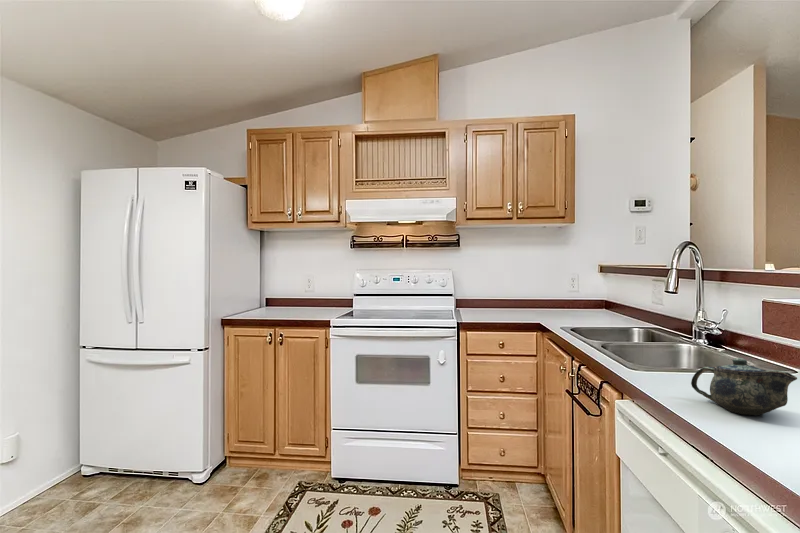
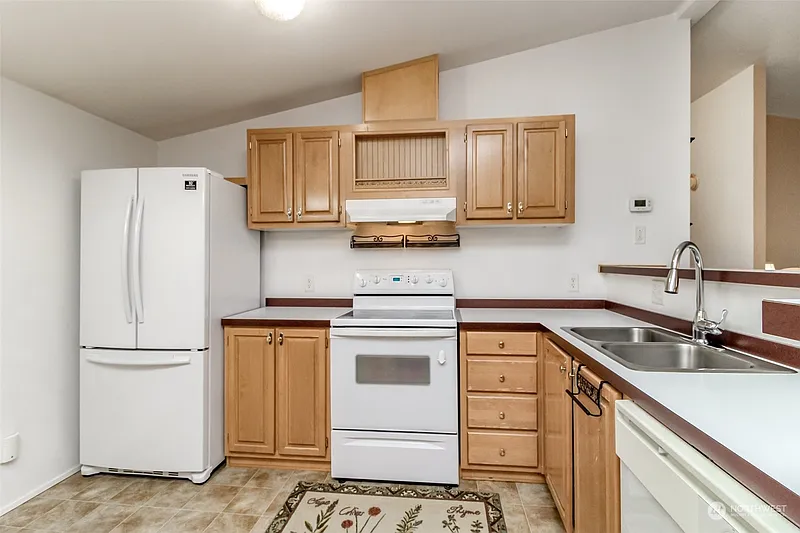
- chinaware (739, 383)
